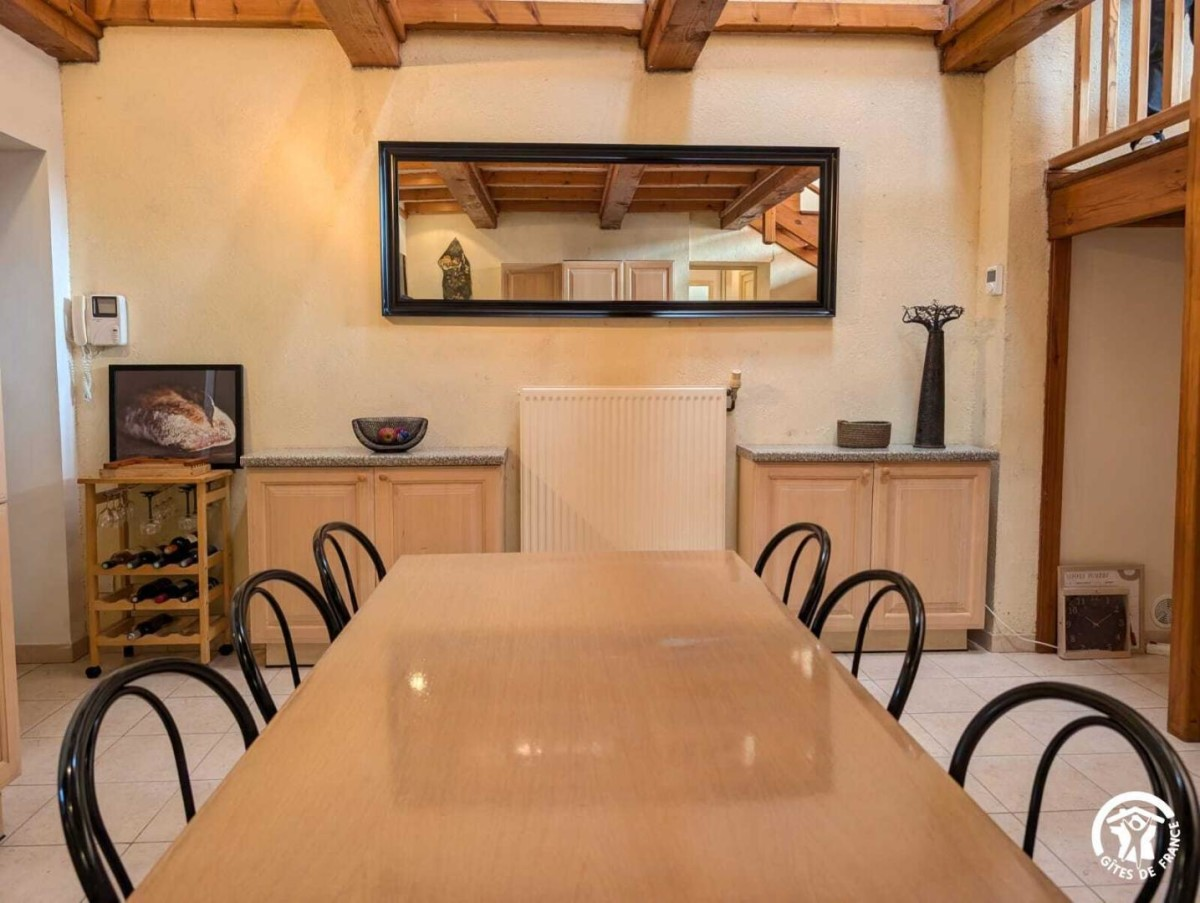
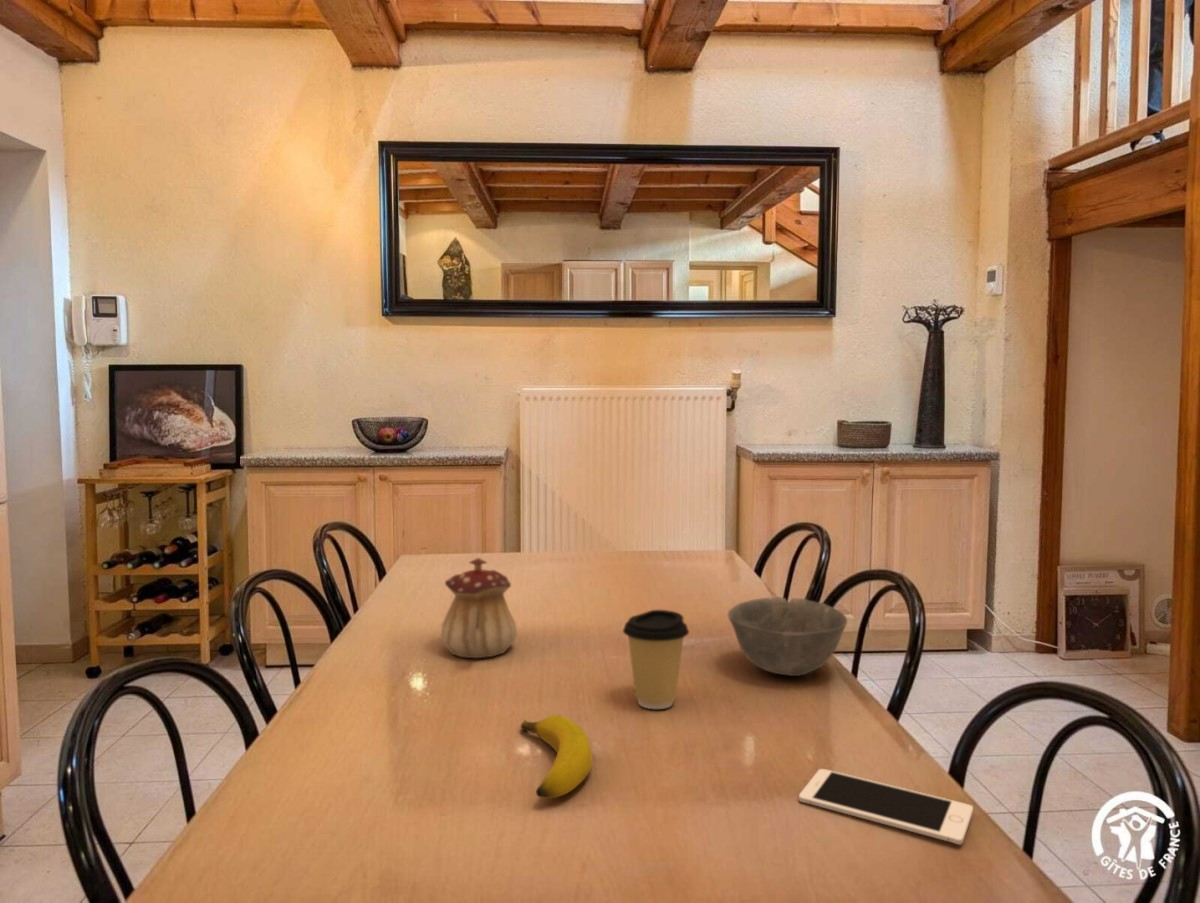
+ cell phone (884, 803)
+ coffee cup (655, 659)
+ banana (554, 744)
+ bowl (785, 641)
+ teapot (477, 604)
